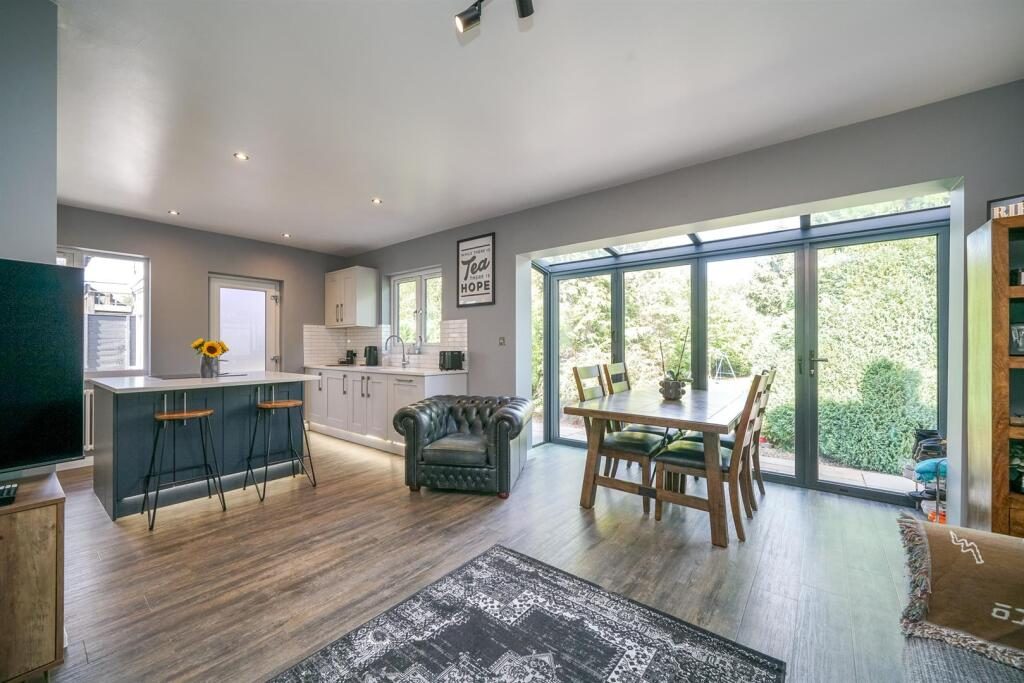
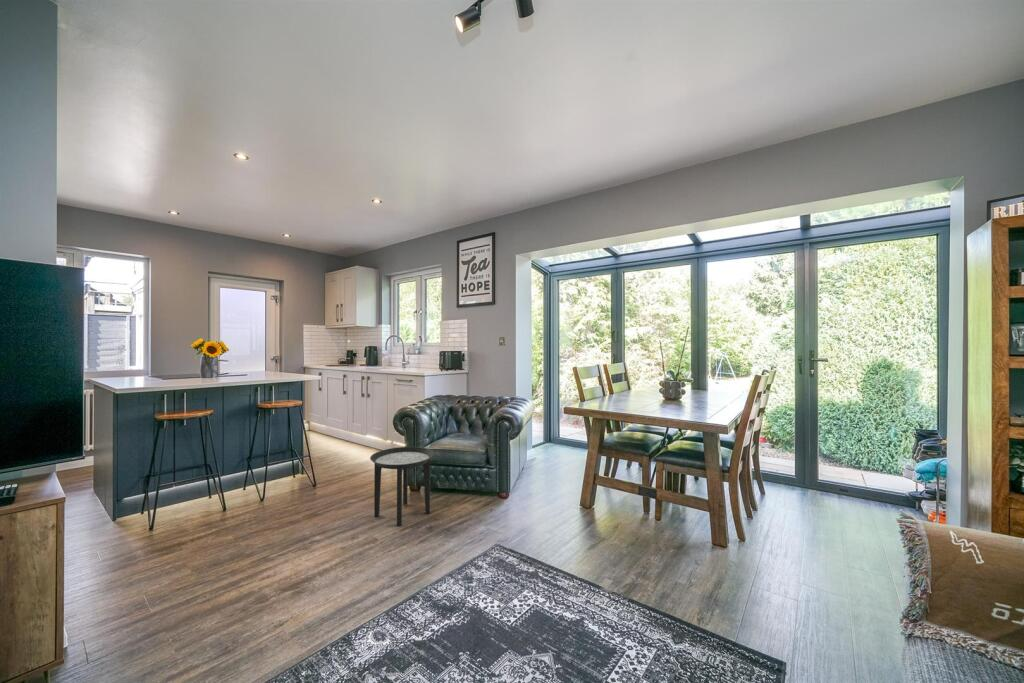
+ side table (403, 484)
